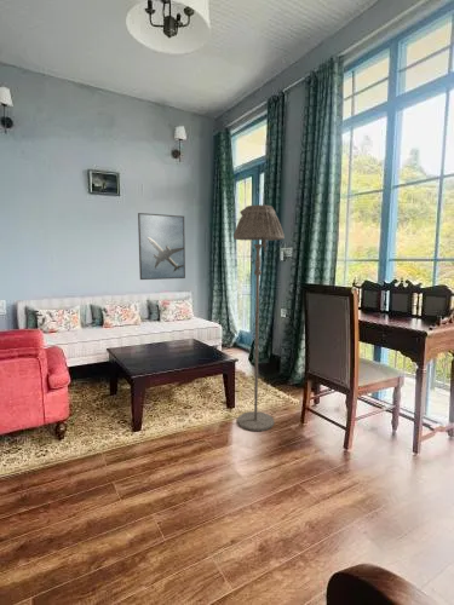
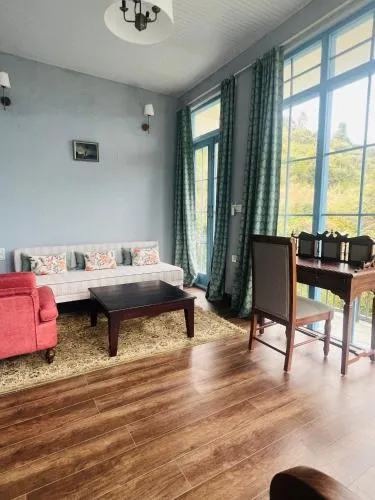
- floor lamp (257, 318)
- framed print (162, 247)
